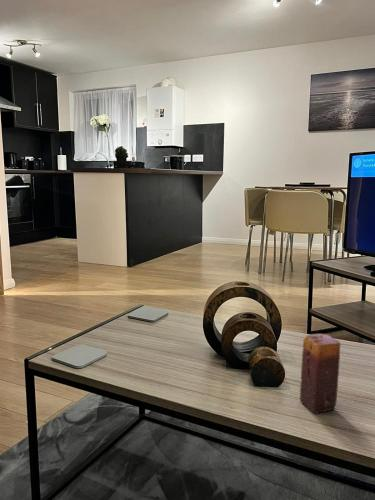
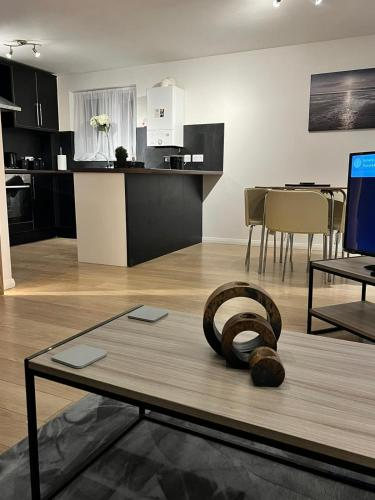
- candle (319, 372)
